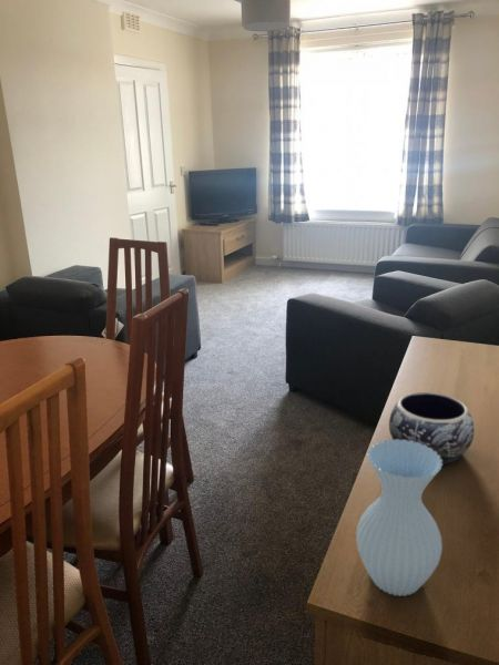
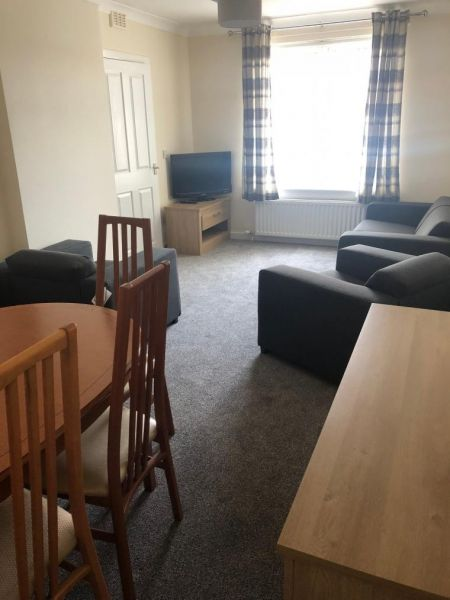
- vase (399, 520)
- decorative bowl (430, 427)
